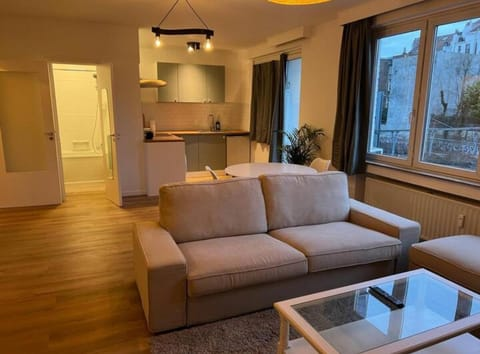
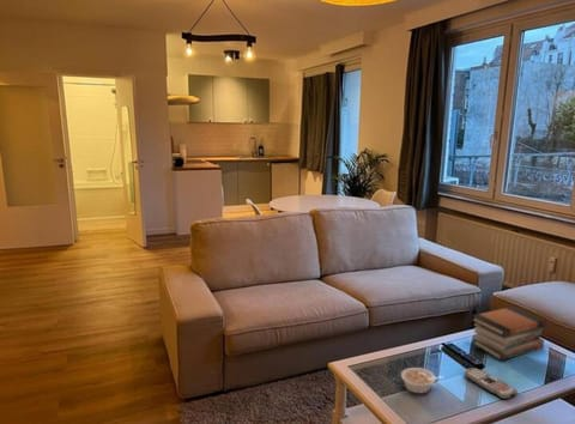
+ book stack (507, 332)
+ legume (418, 380)
+ remote control (488, 382)
